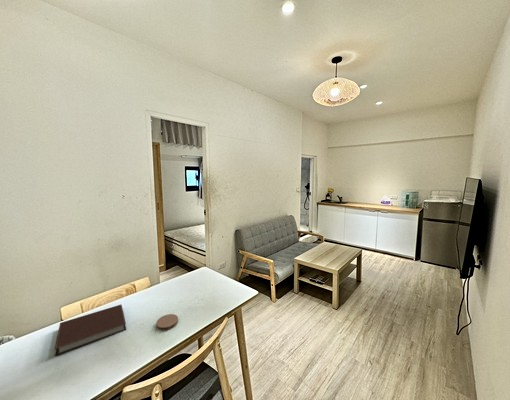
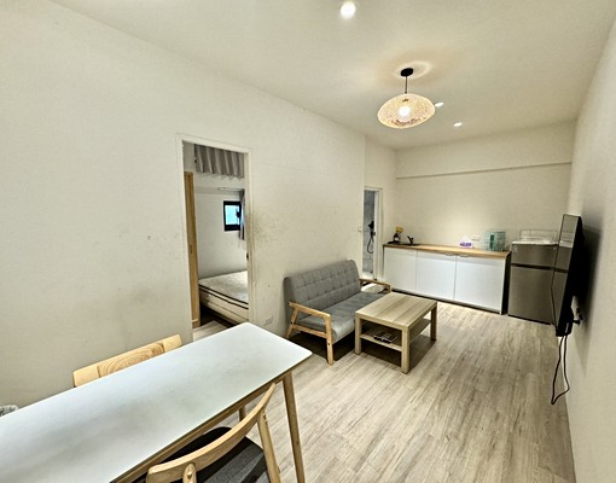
- notebook (93, 325)
- coaster (167, 321)
